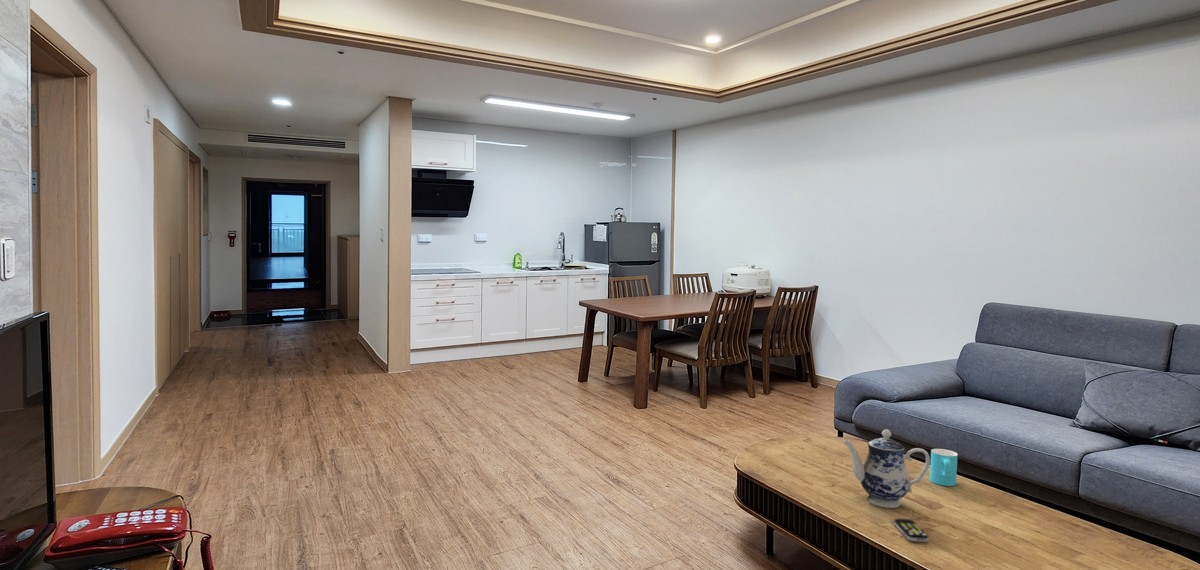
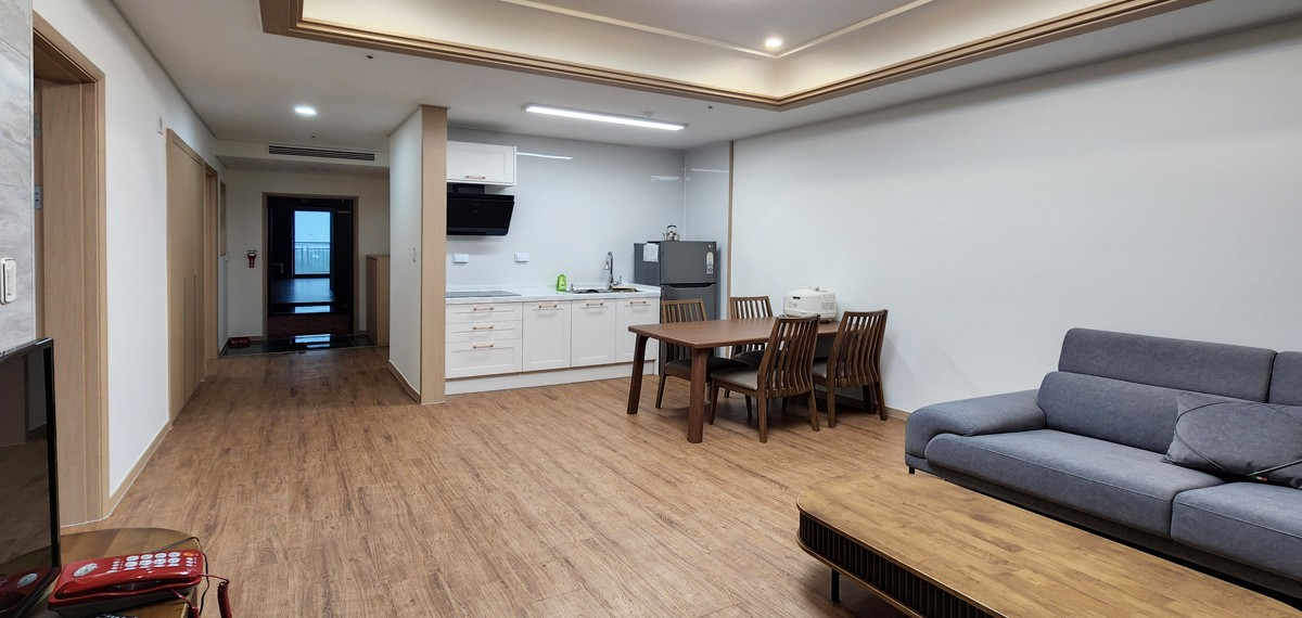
- teapot (885, 465)
- cup (942, 468)
- remote control (910, 529)
